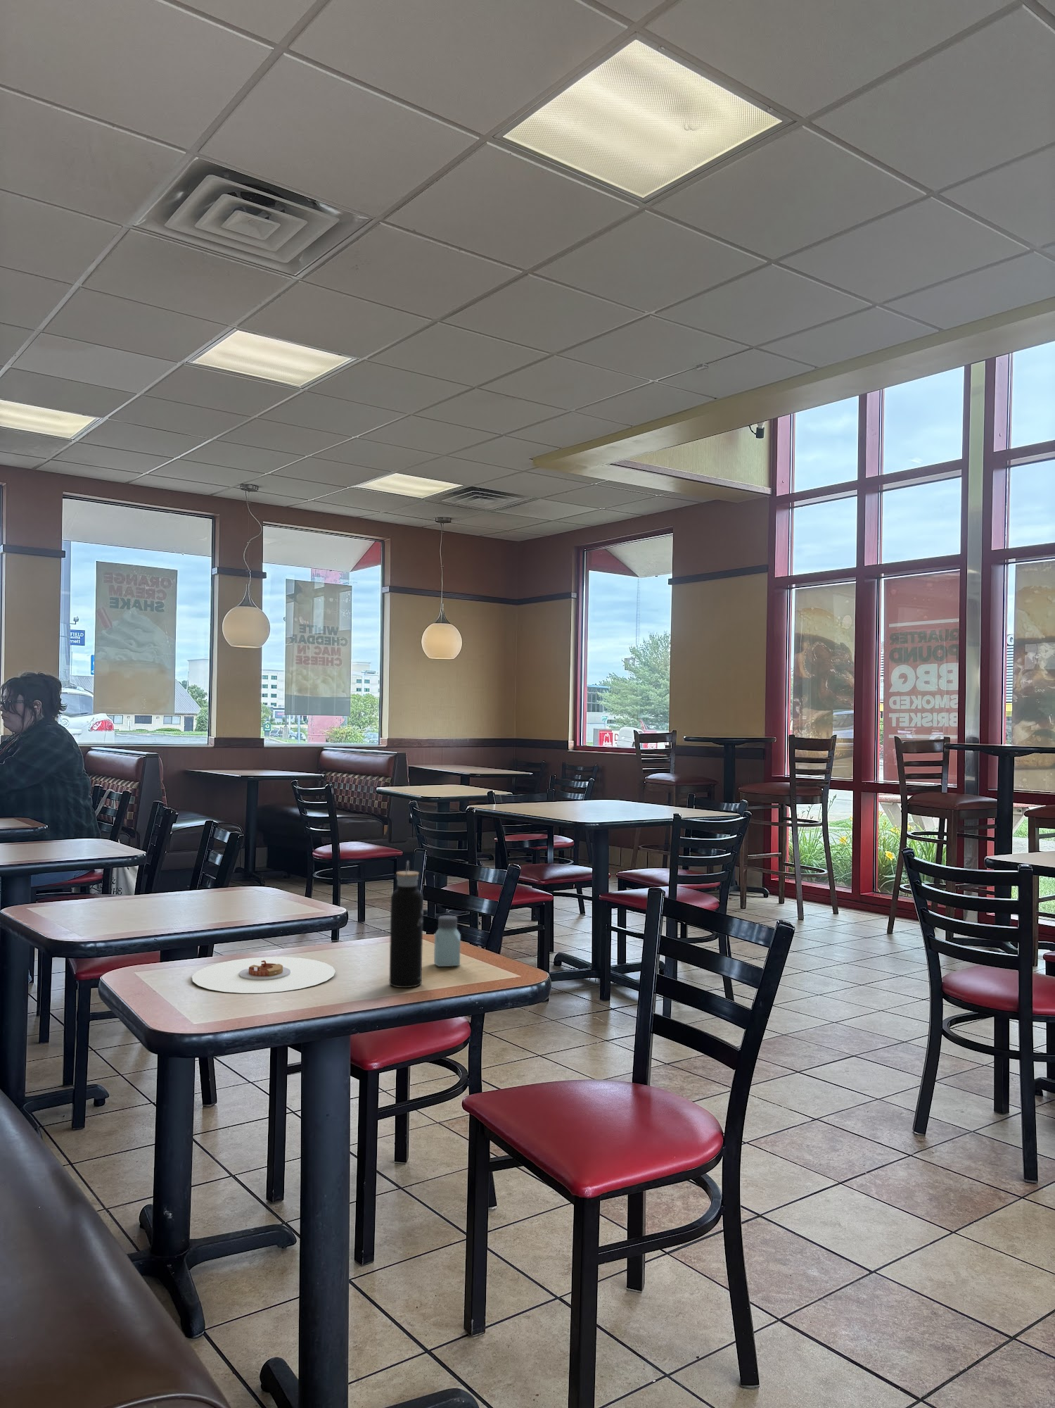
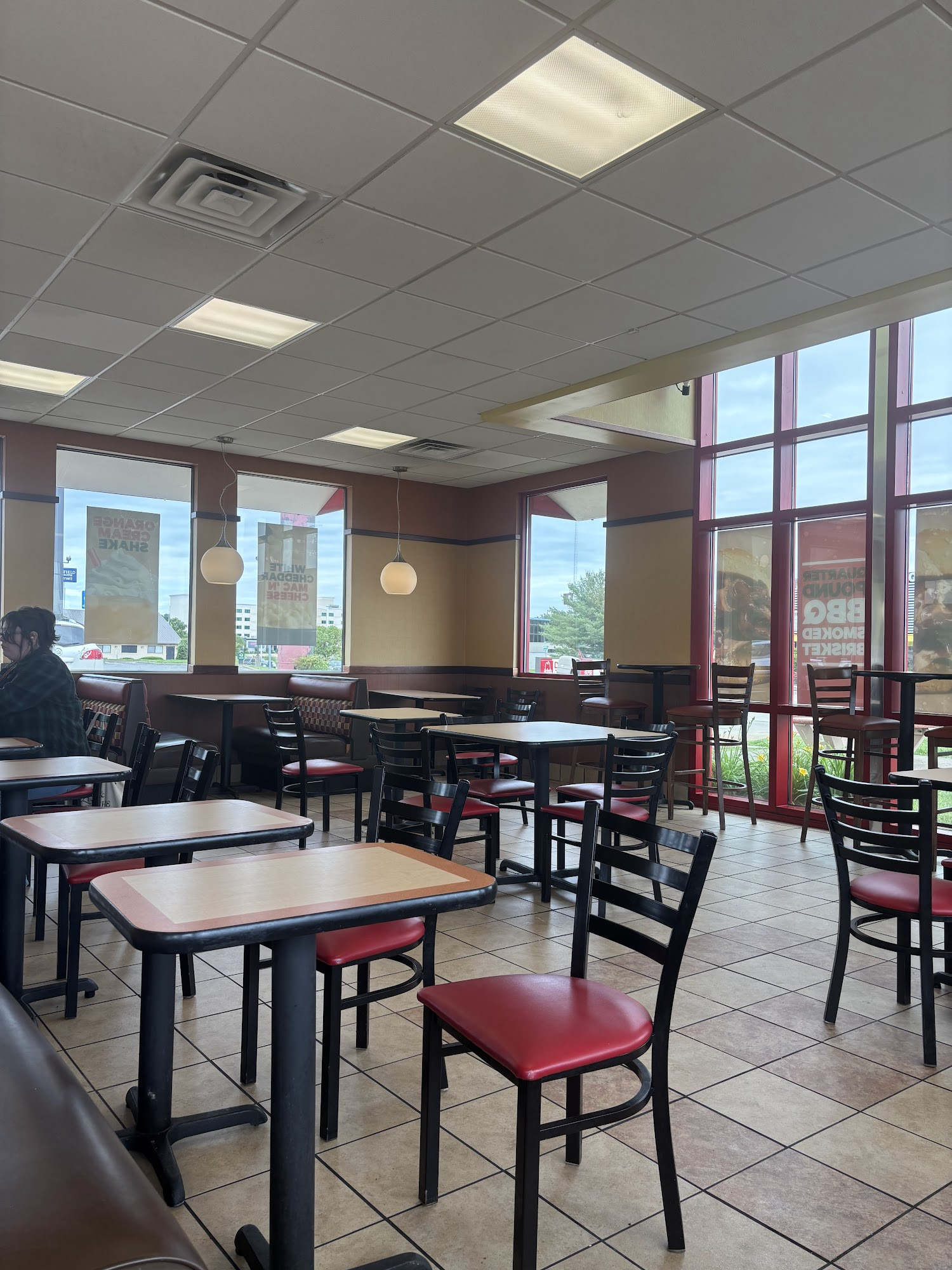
- saltshaker (448, 940)
- water bottle (407, 922)
- plate (265, 969)
